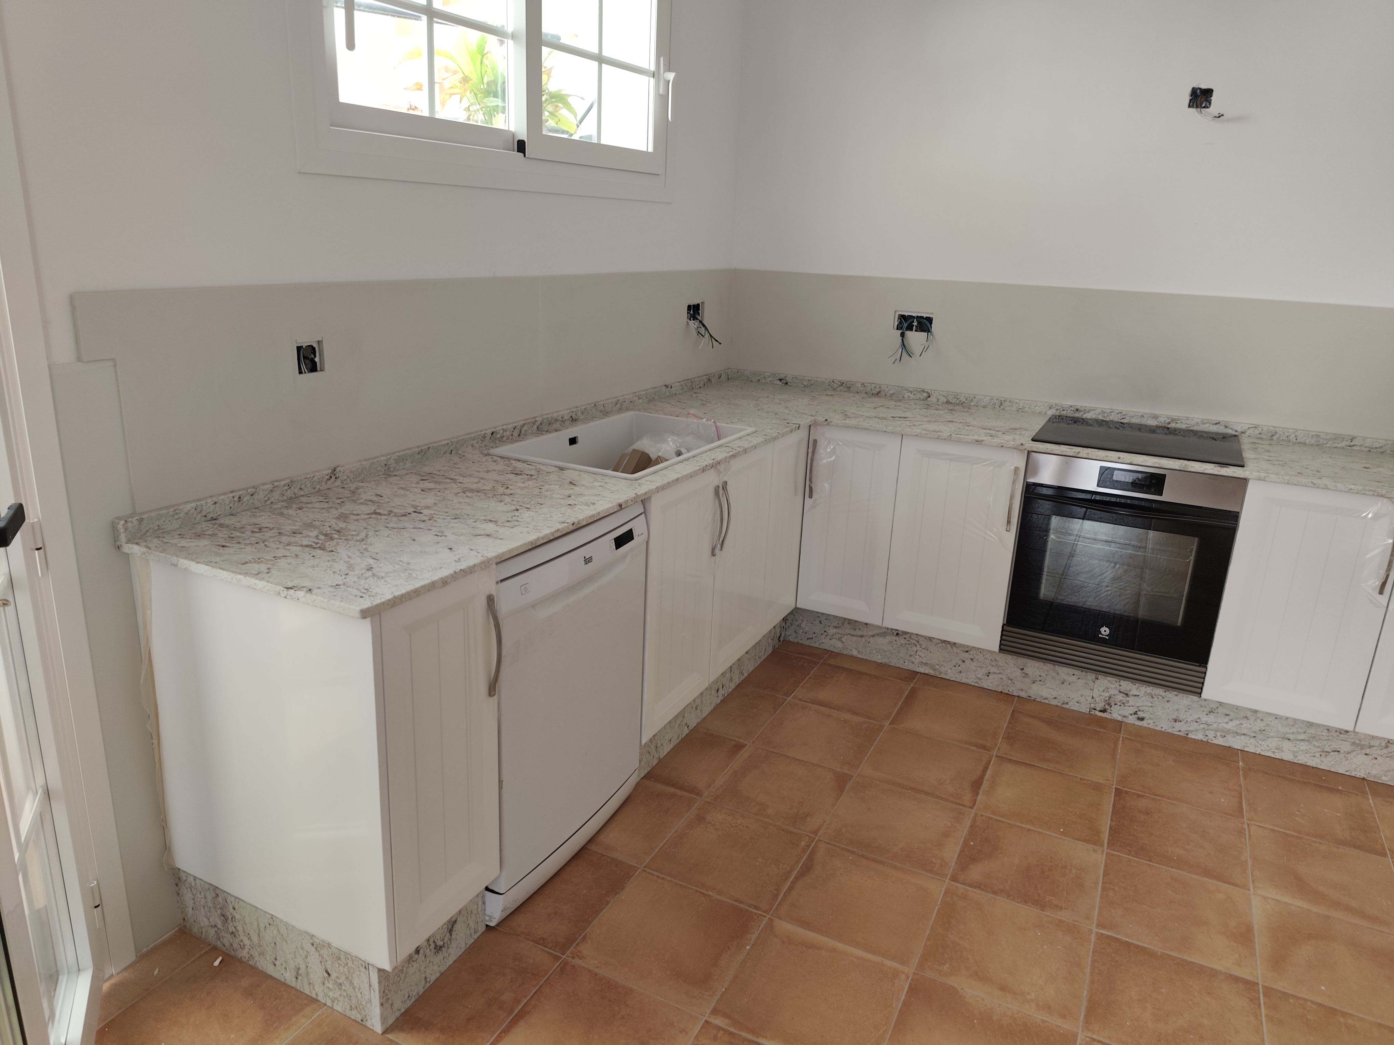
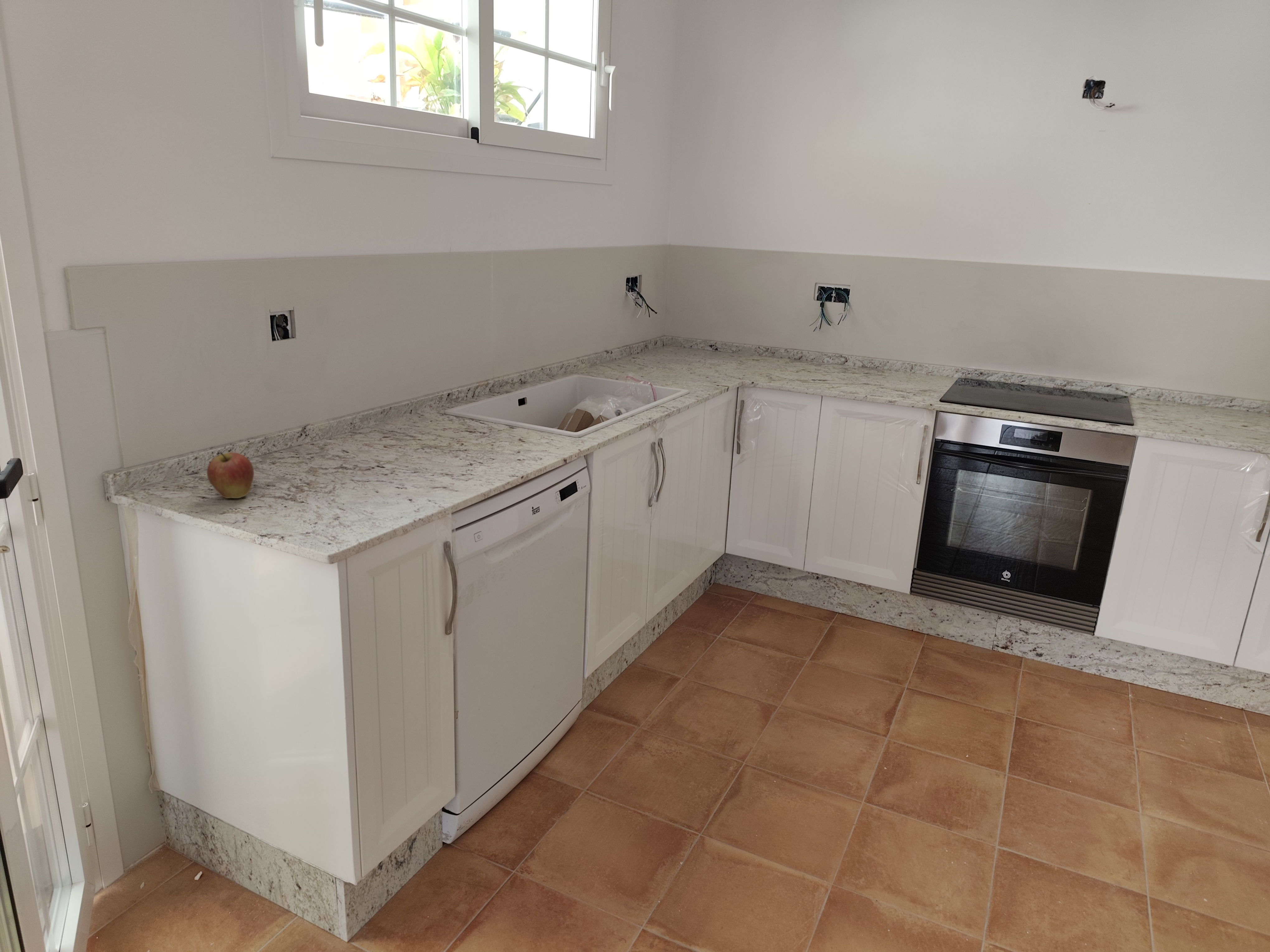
+ apple (231, 473)
